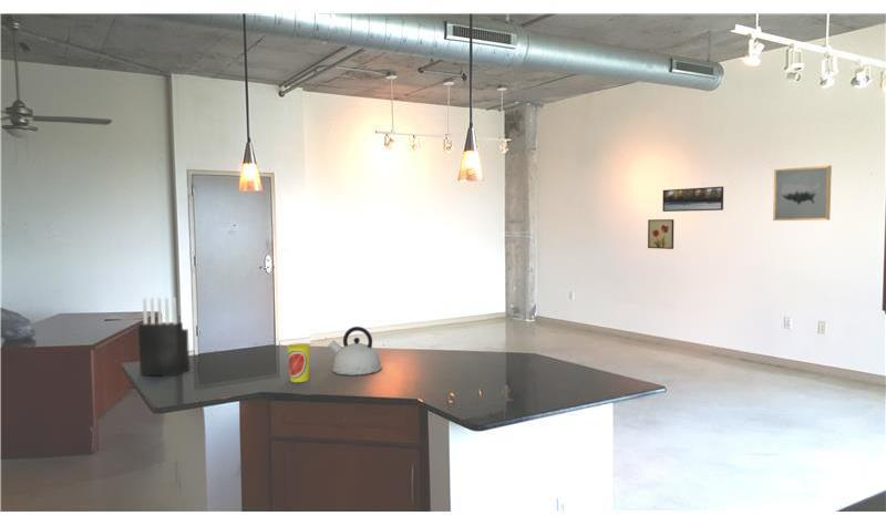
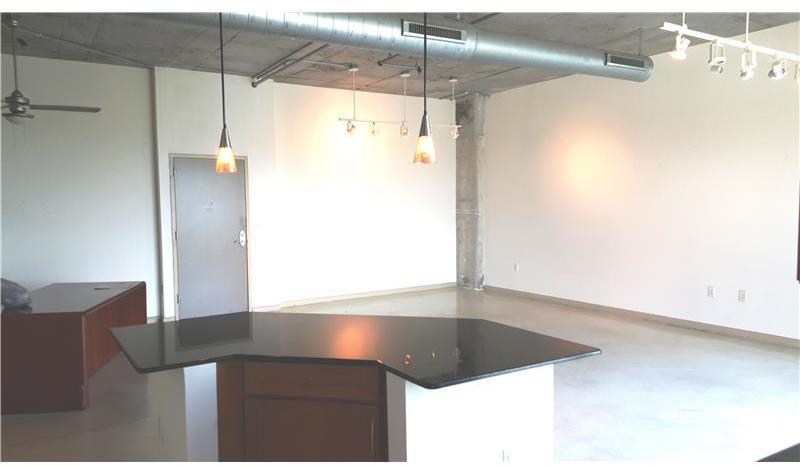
- knife block (165, 334)
- kettle (354, 348)
- wall art (801, 194)
- wall art (660, 234)
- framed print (691, 199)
- cup (299, 362)
